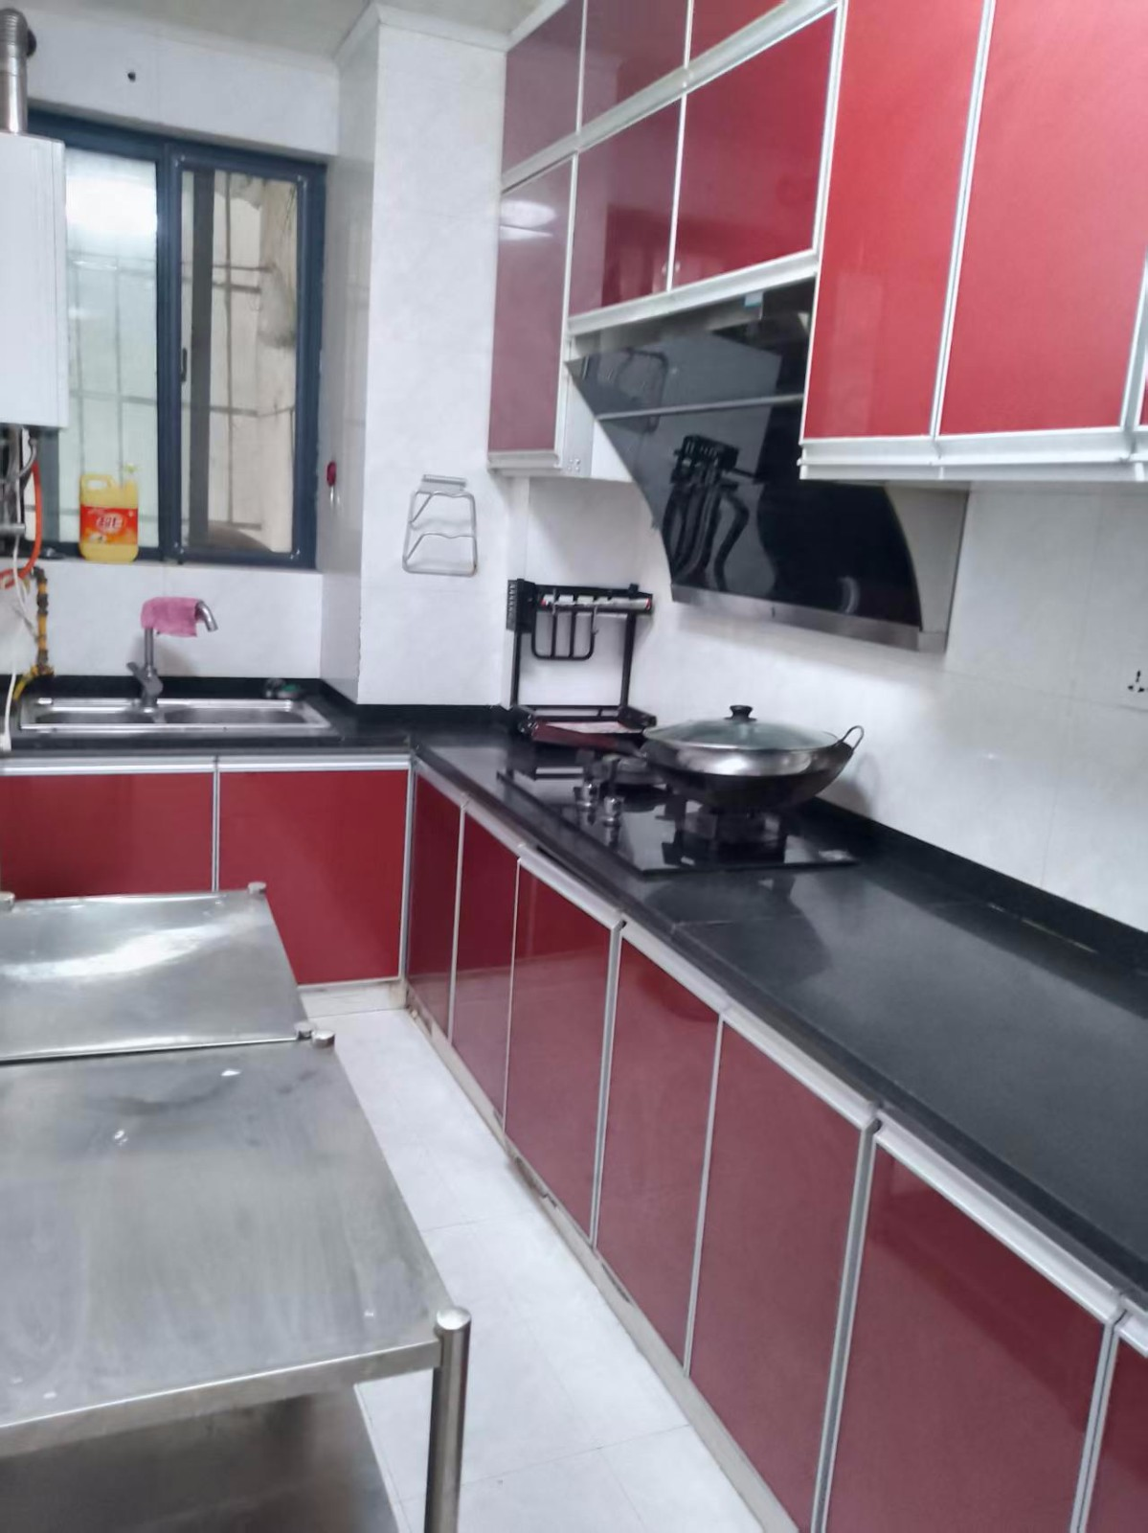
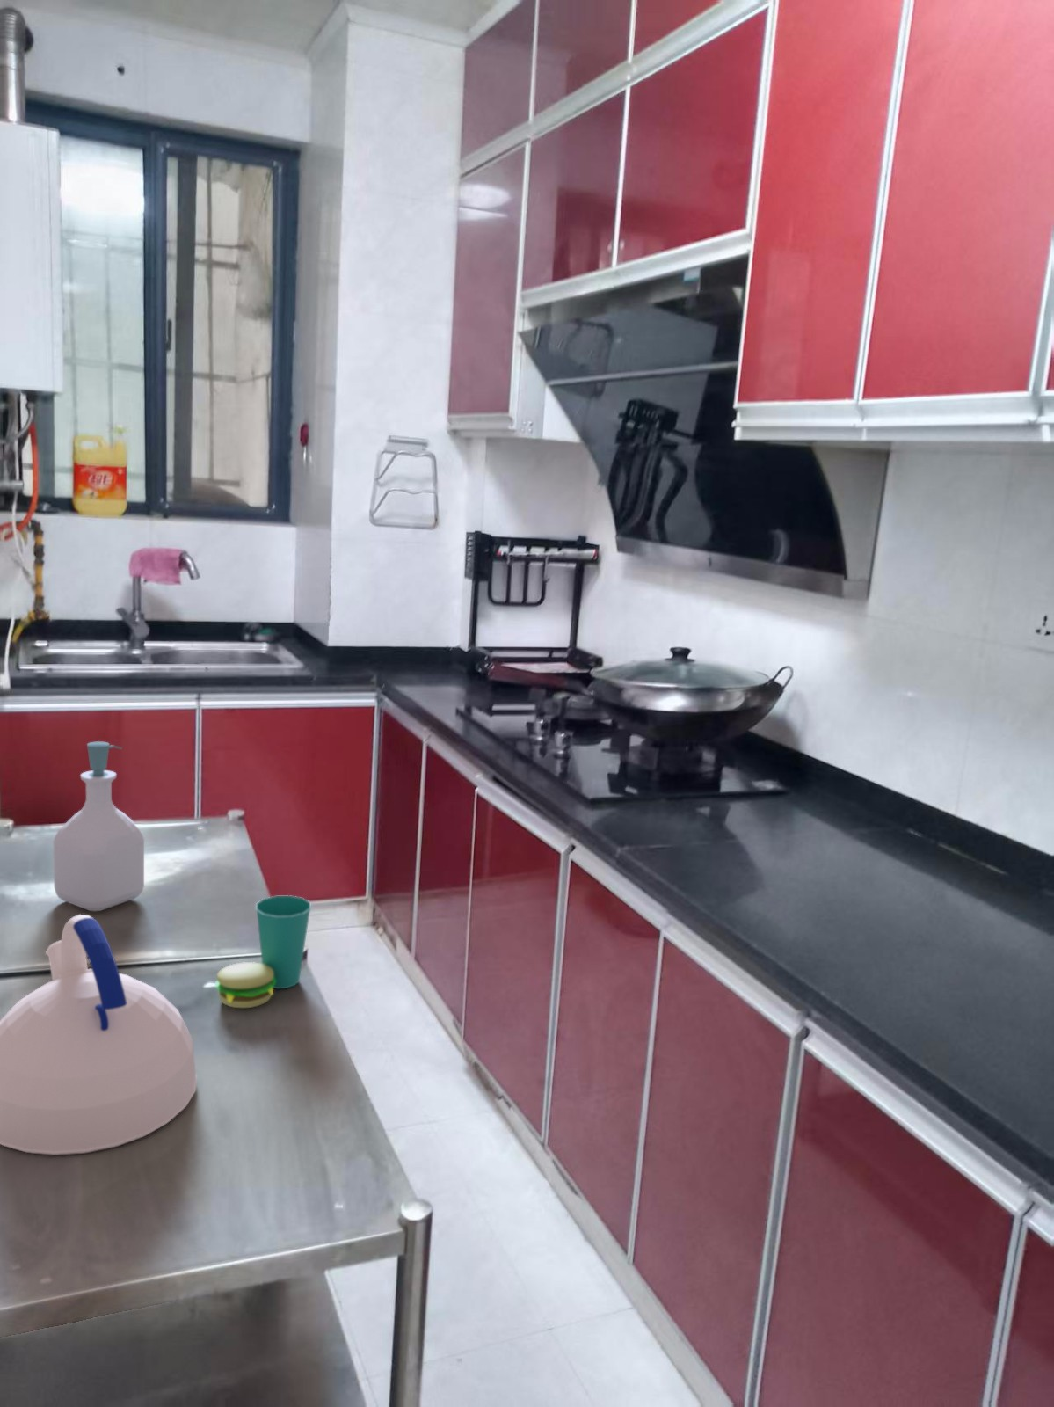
+ kettle (87, 1007)
+ soap bottle (99, 823)
+ cup (264, 952)
